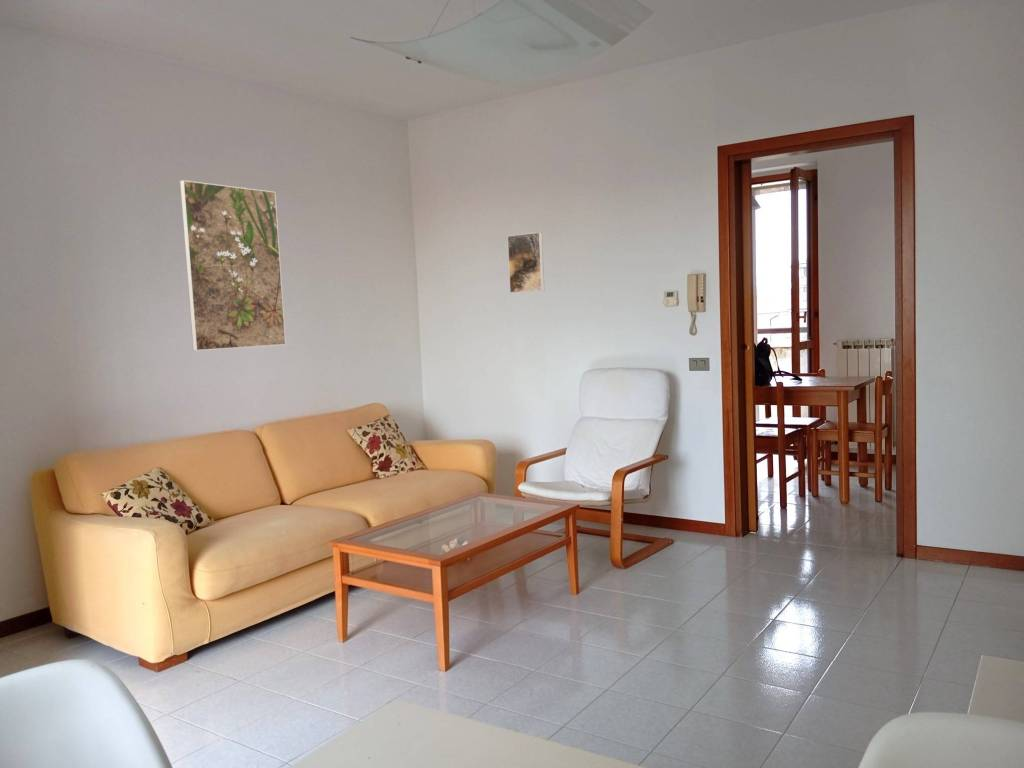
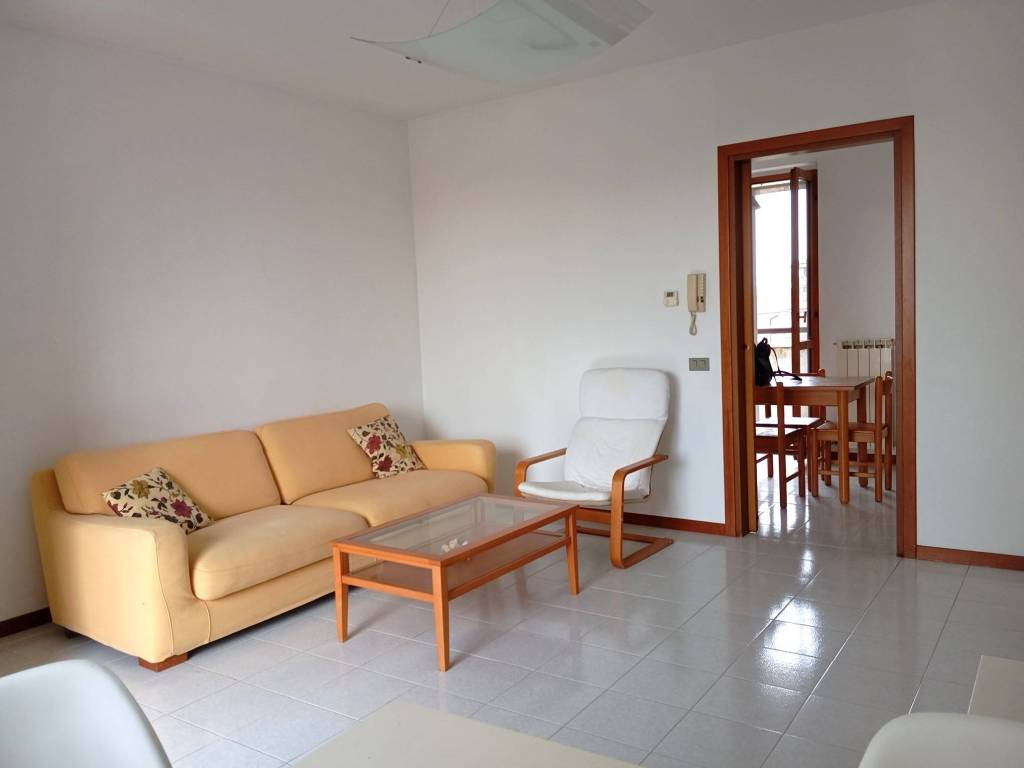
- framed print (236, 267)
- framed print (525, 263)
